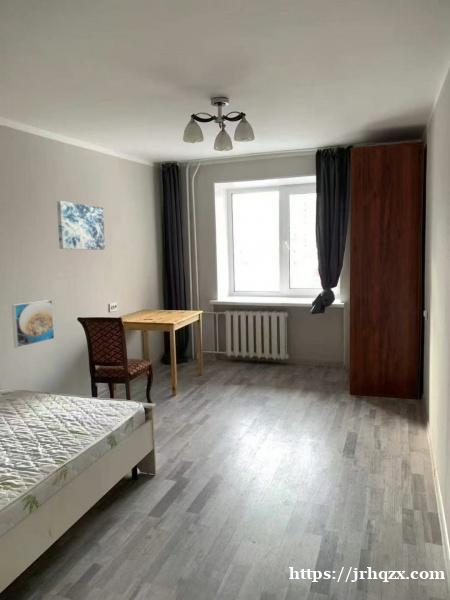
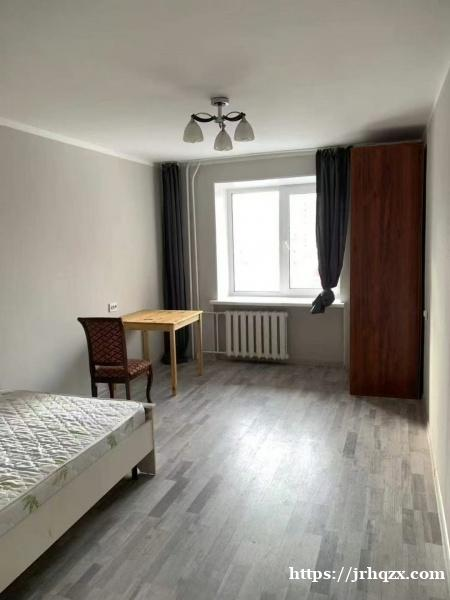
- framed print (34, 322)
- wall art (82, 227)
